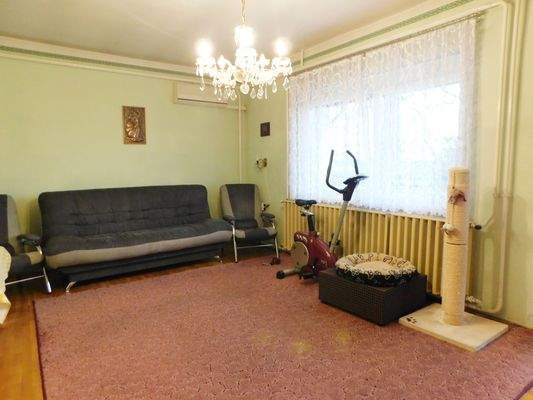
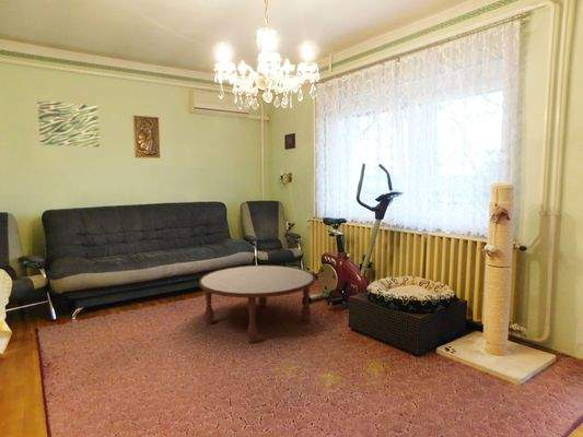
+ wall art (69, 123)
+ coffee table (258, 299)
